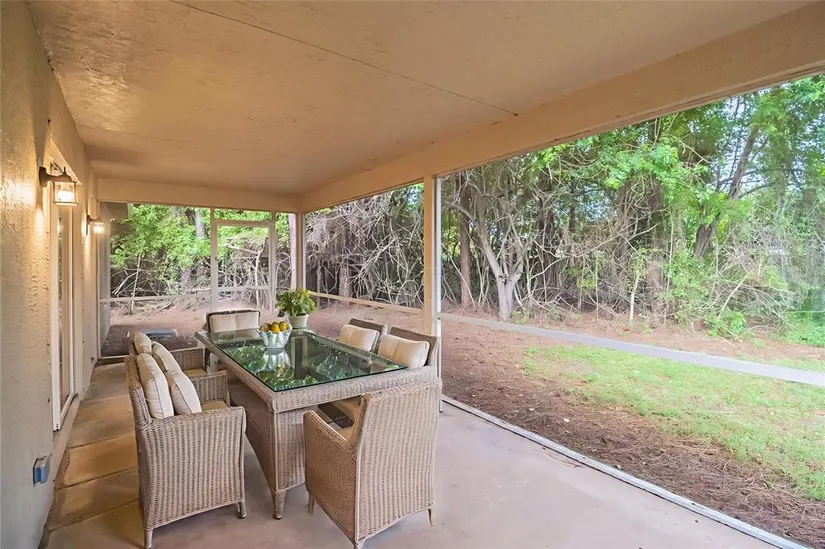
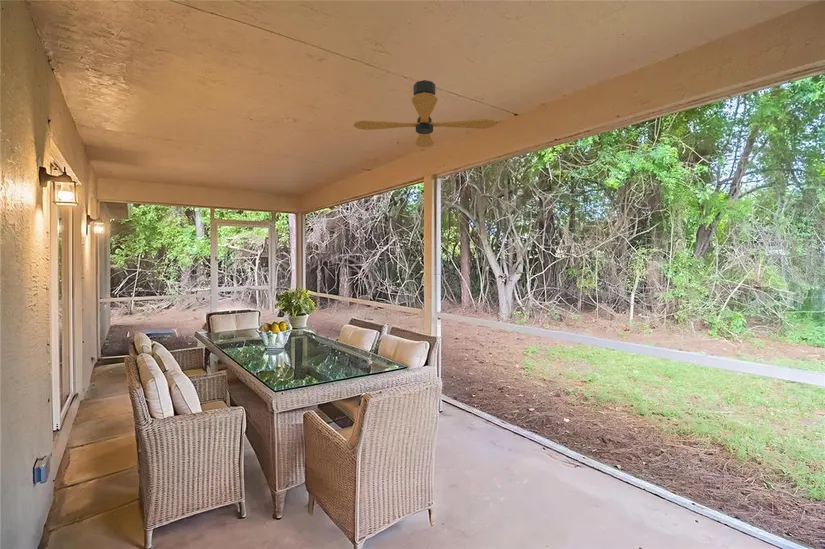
+ ceiling fan (424, 108)
